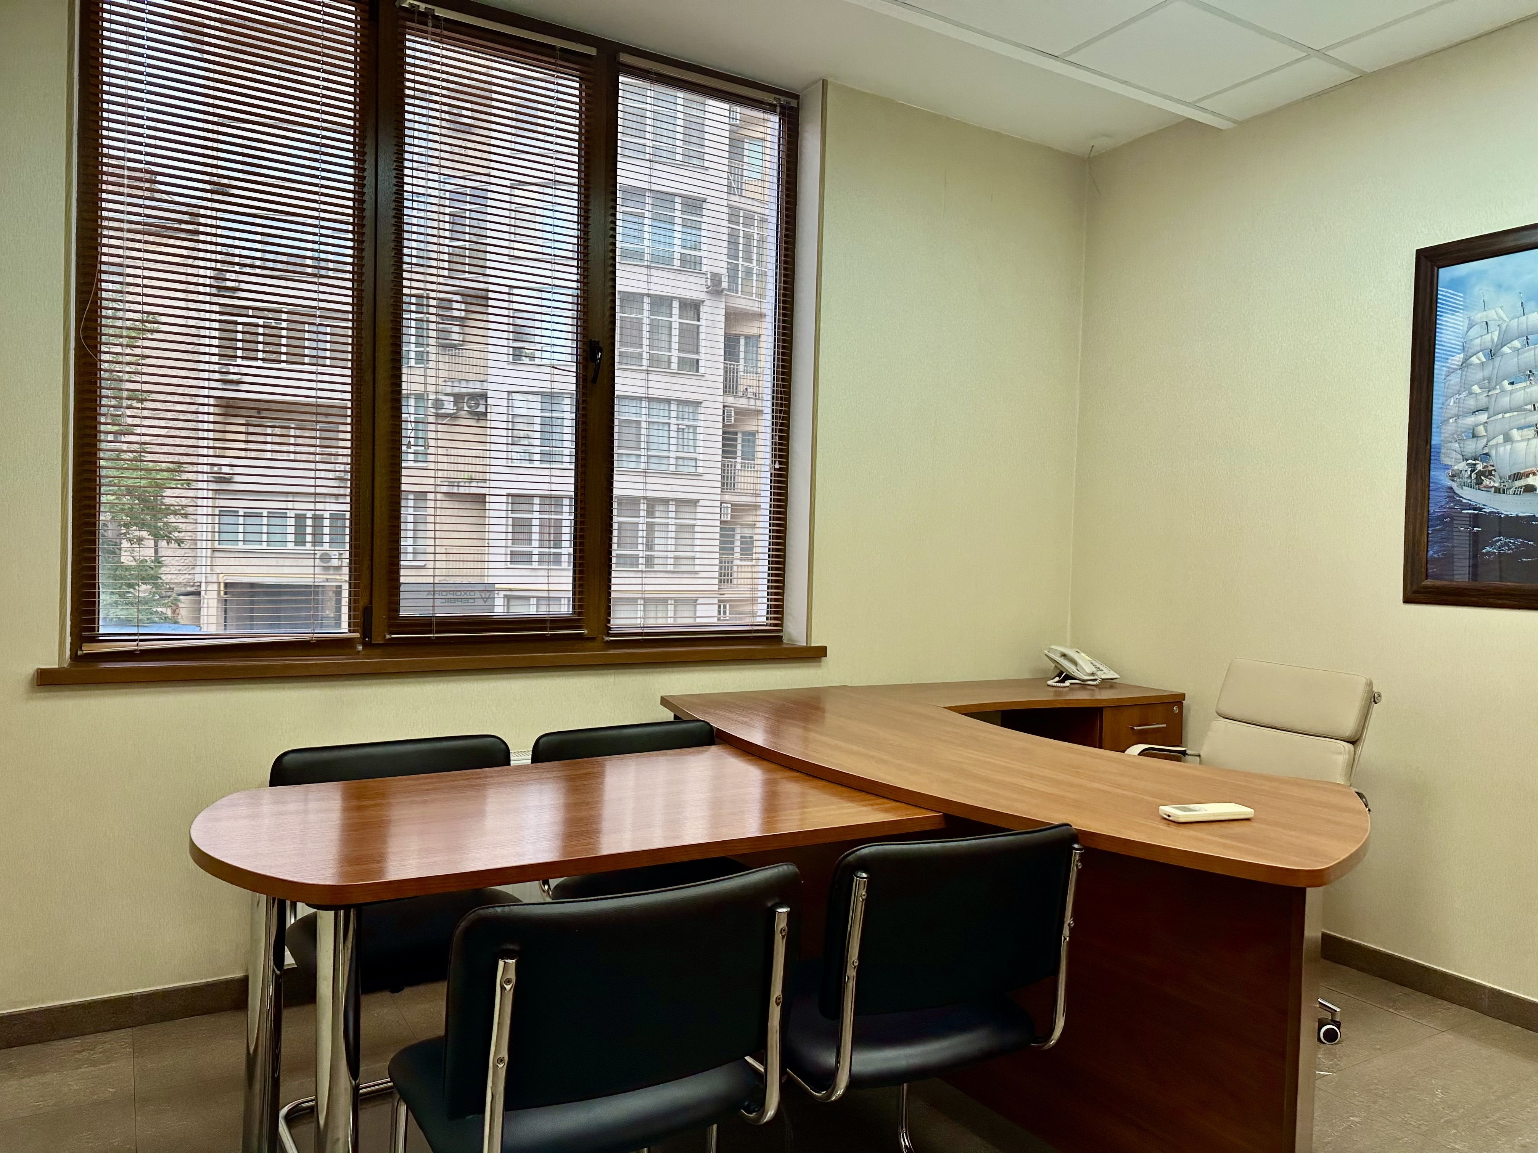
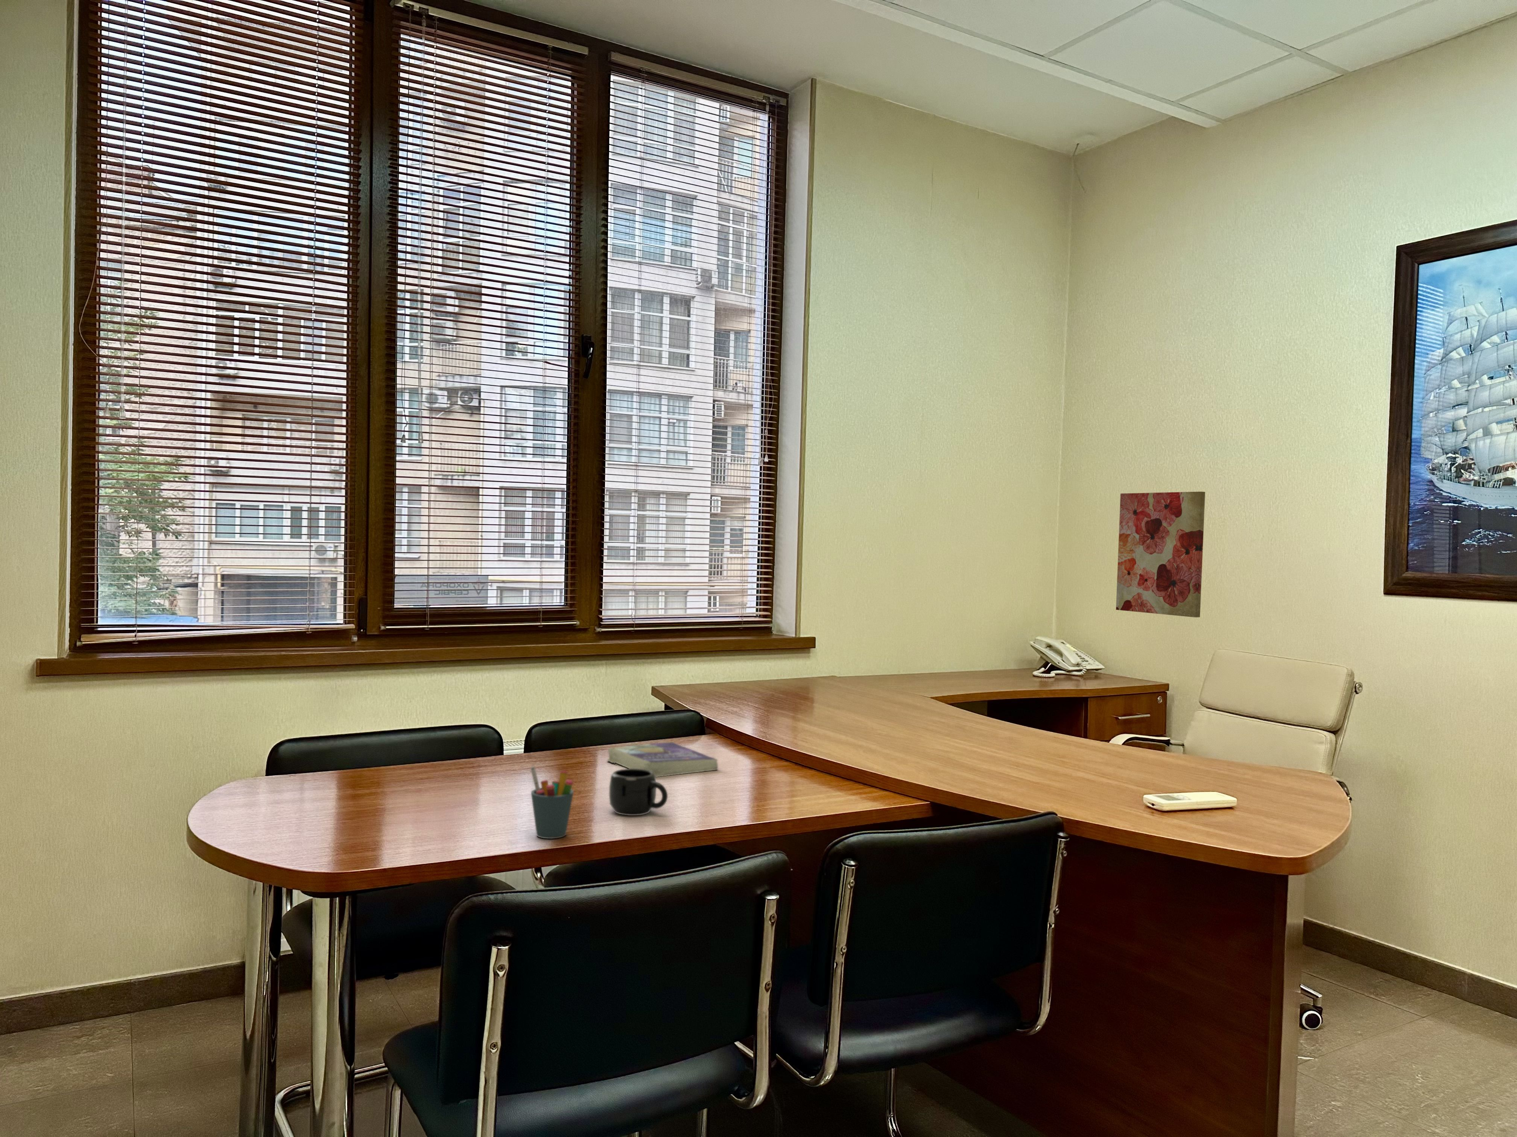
+ book (662, 757)
+ mug (634, 793)
+ pen holder (552, 801)
+ wall art (1159, 553)
